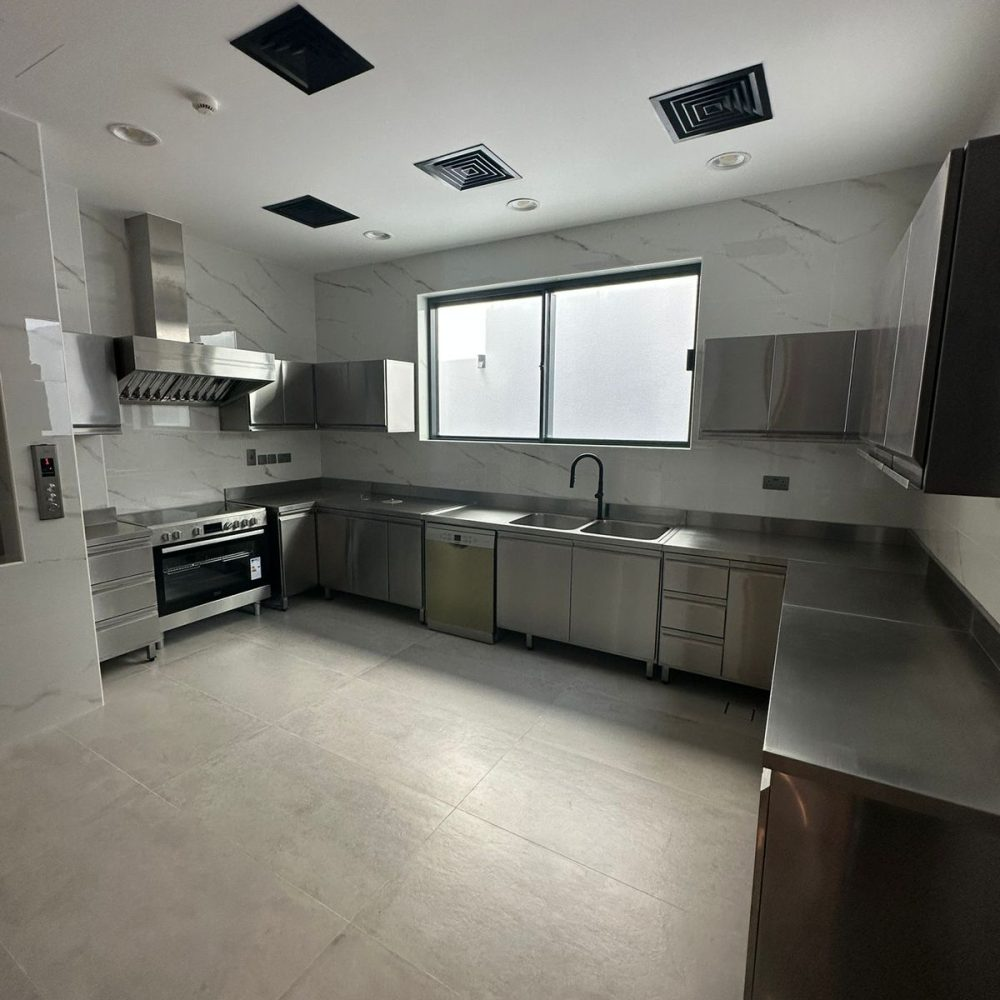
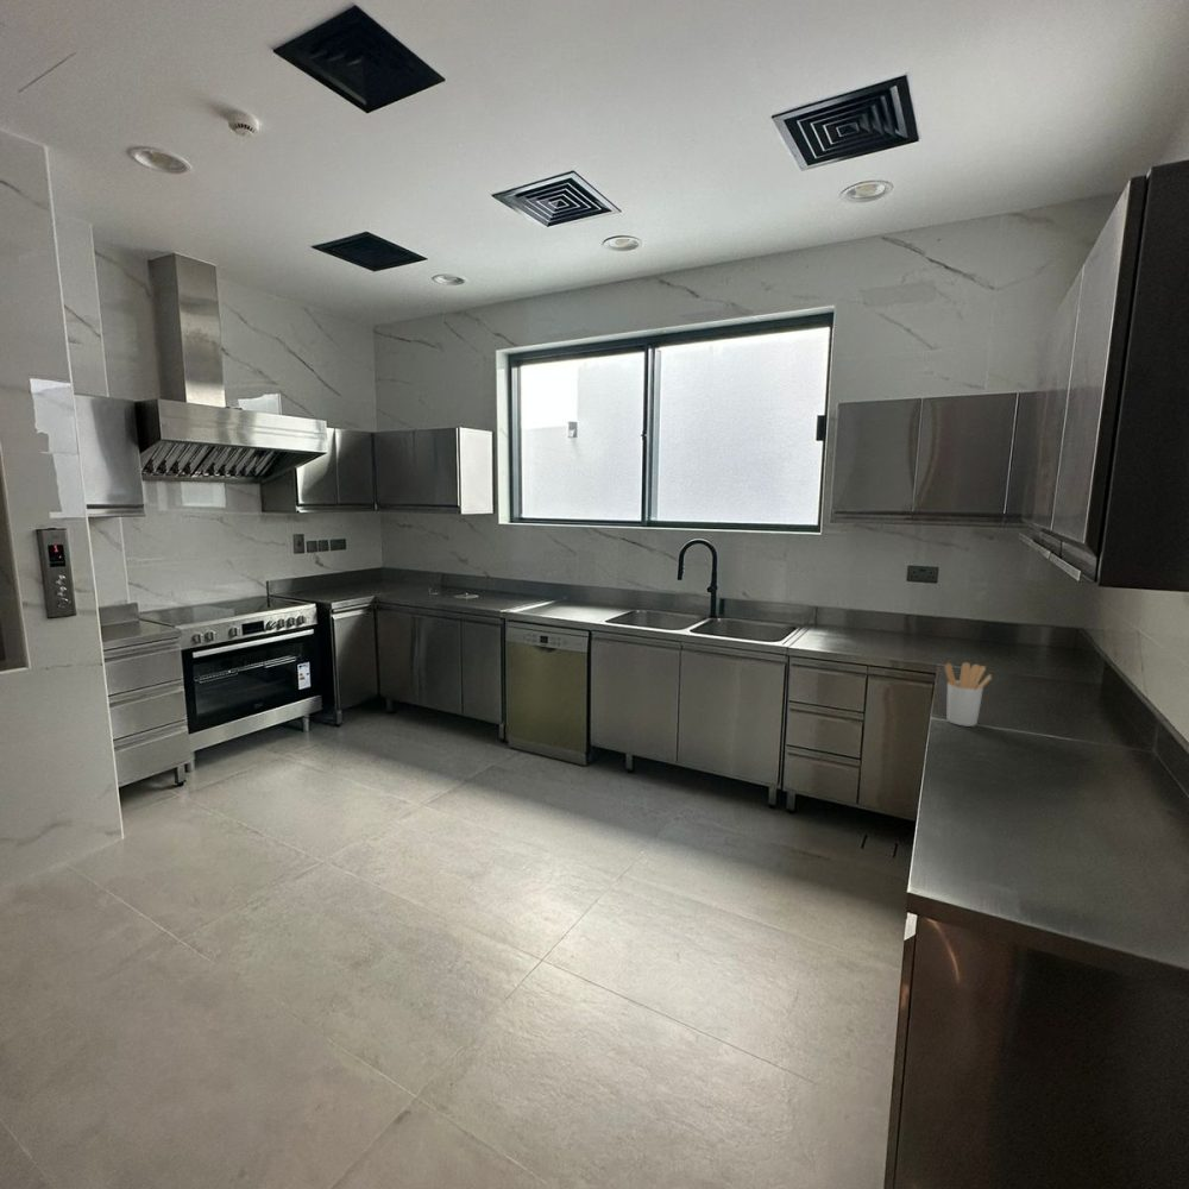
+ utensil holder (965, 692)
